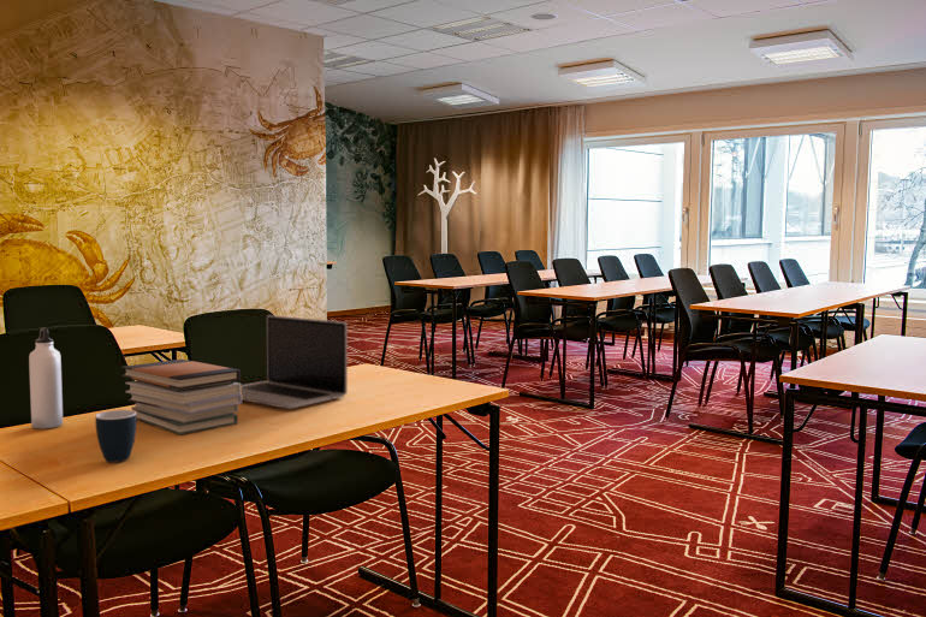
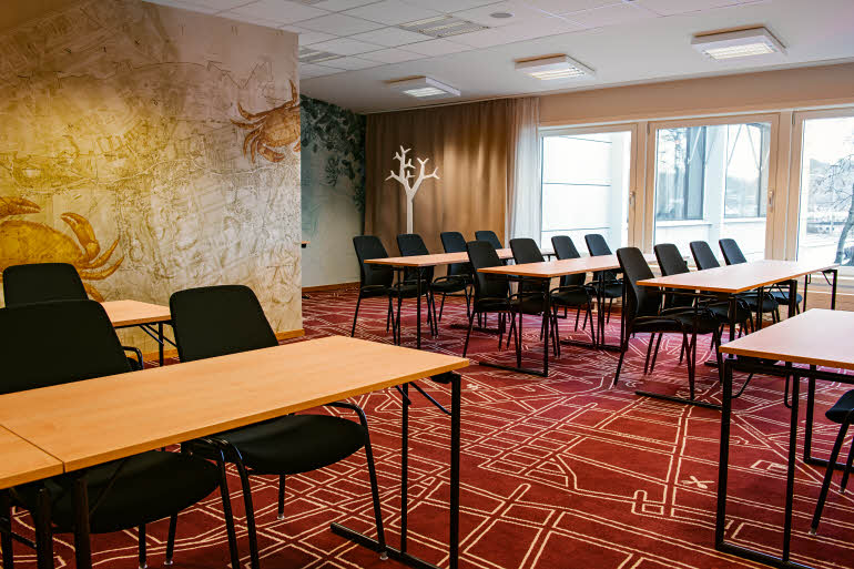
- water bottle (46, 376)
- mug (112, 435)
- book stack (183, 394)
- laptop (278, 358)
